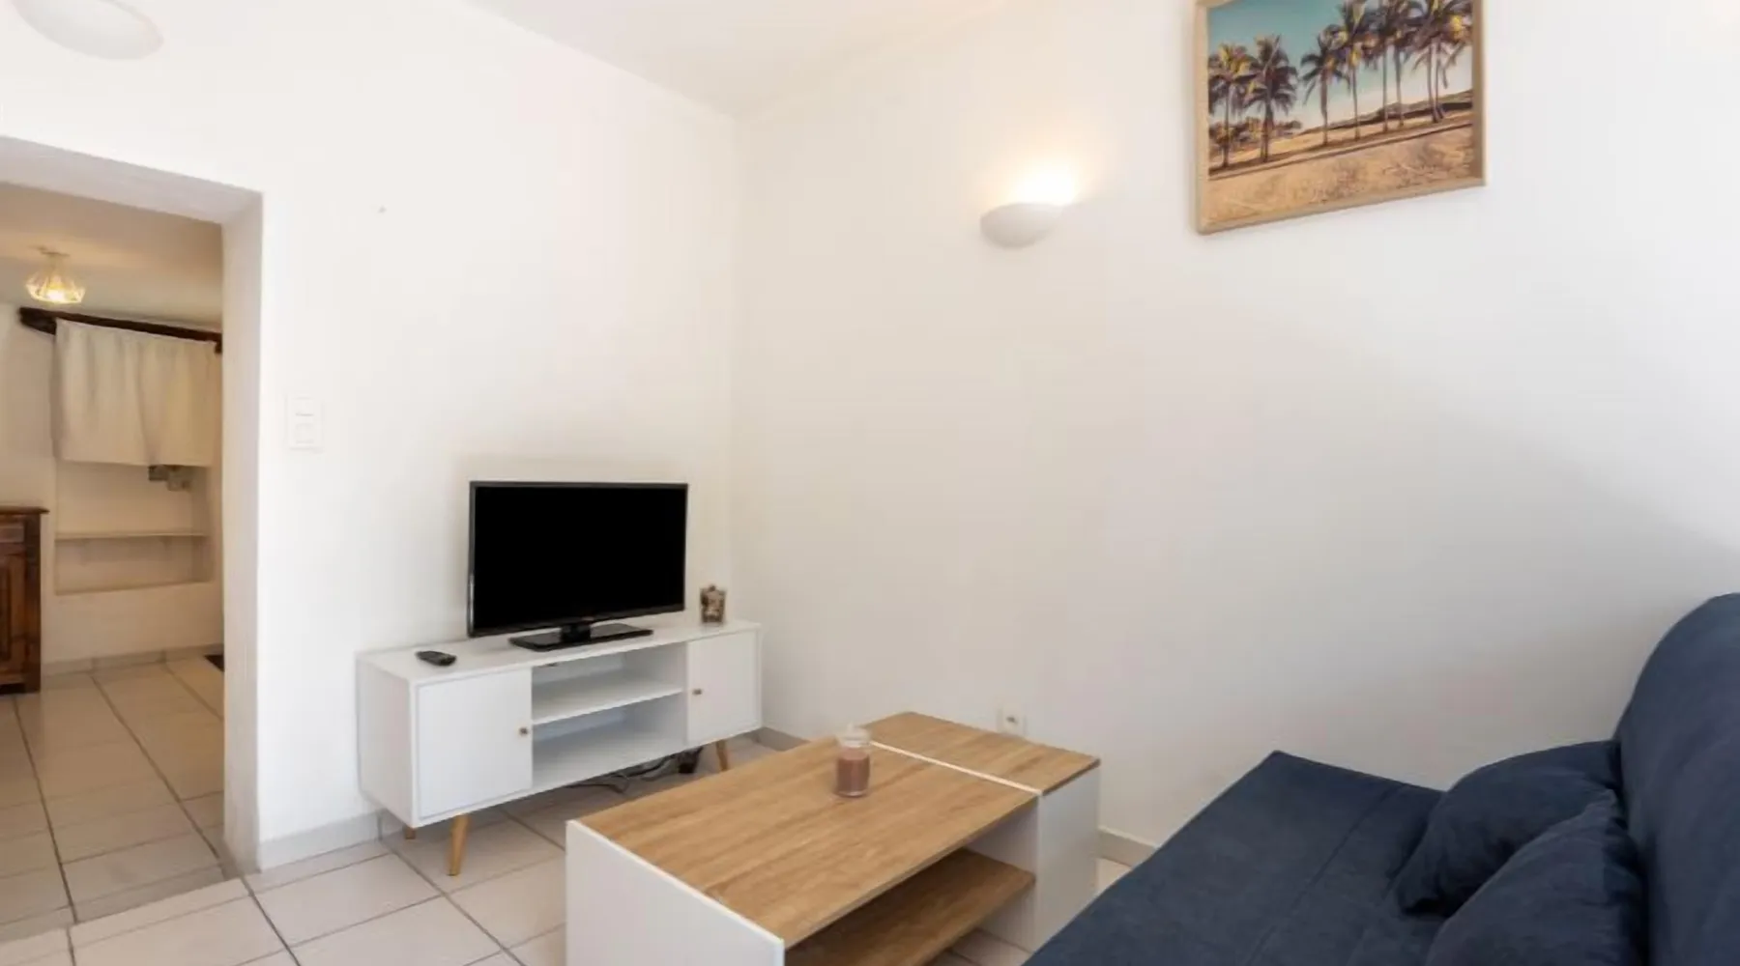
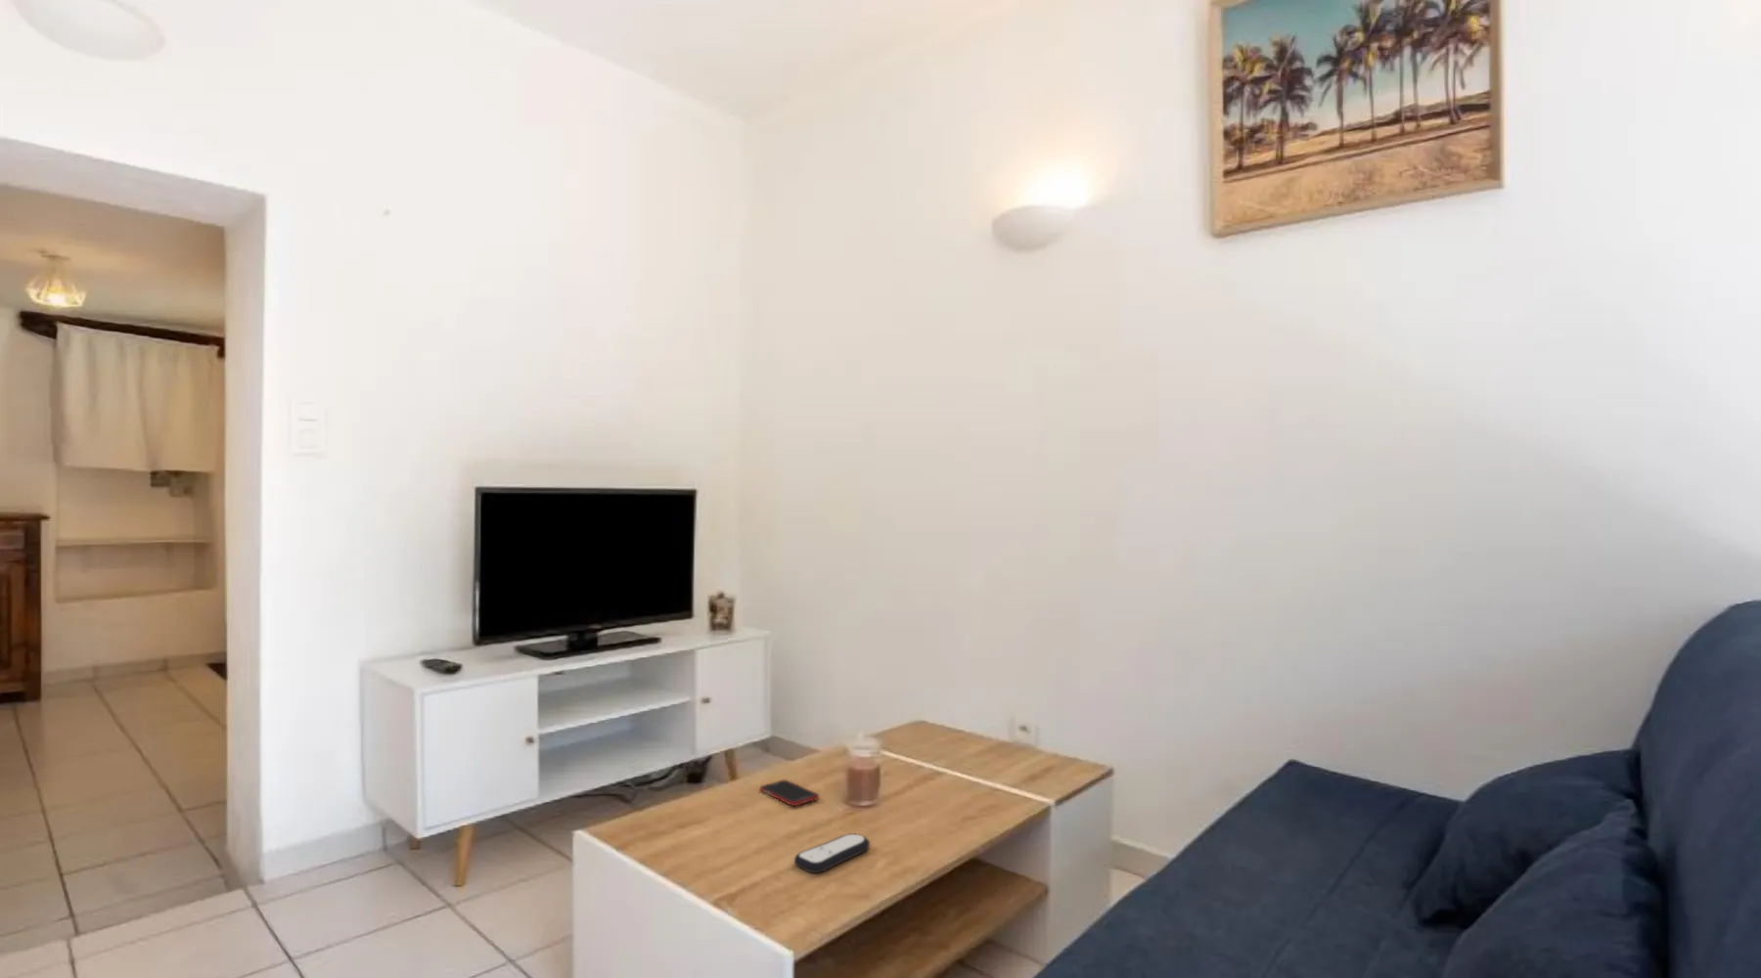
+ remote control (834, 850)
+ cell phone (789, 793)
